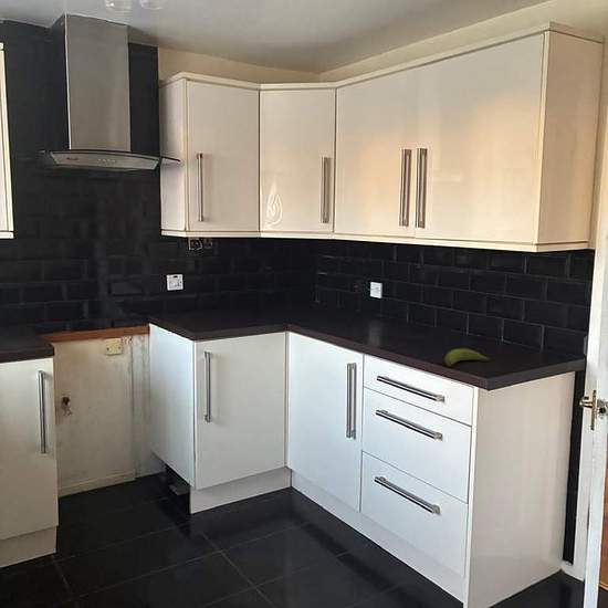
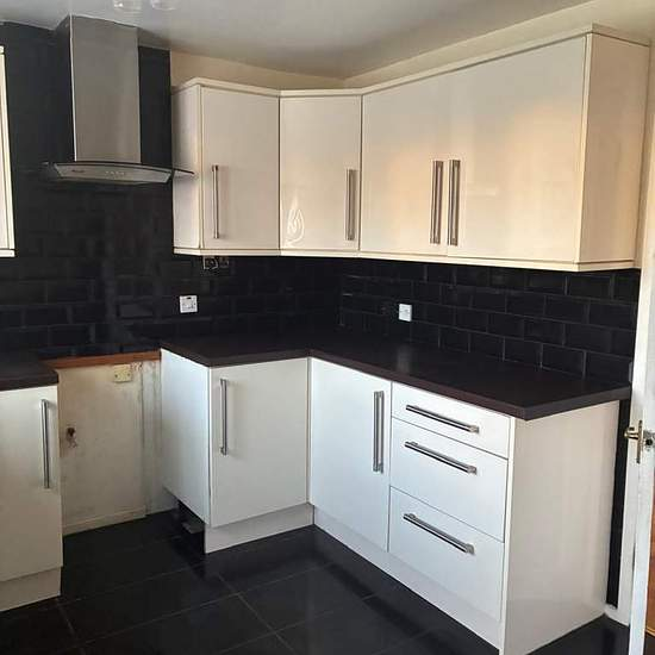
- fruit (464, 357)
